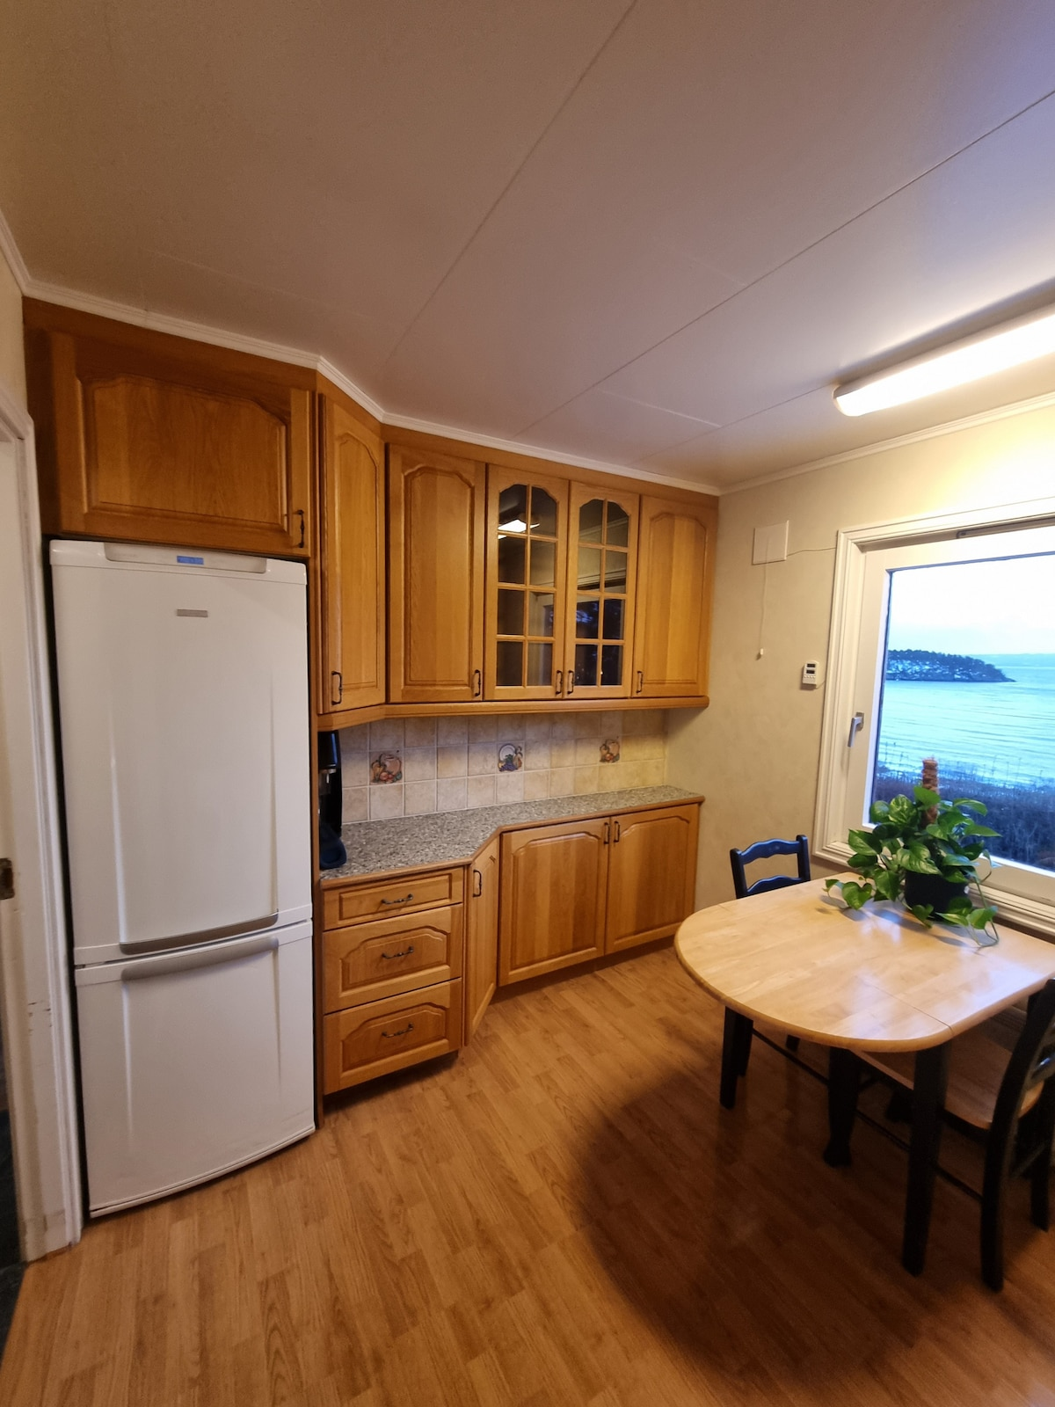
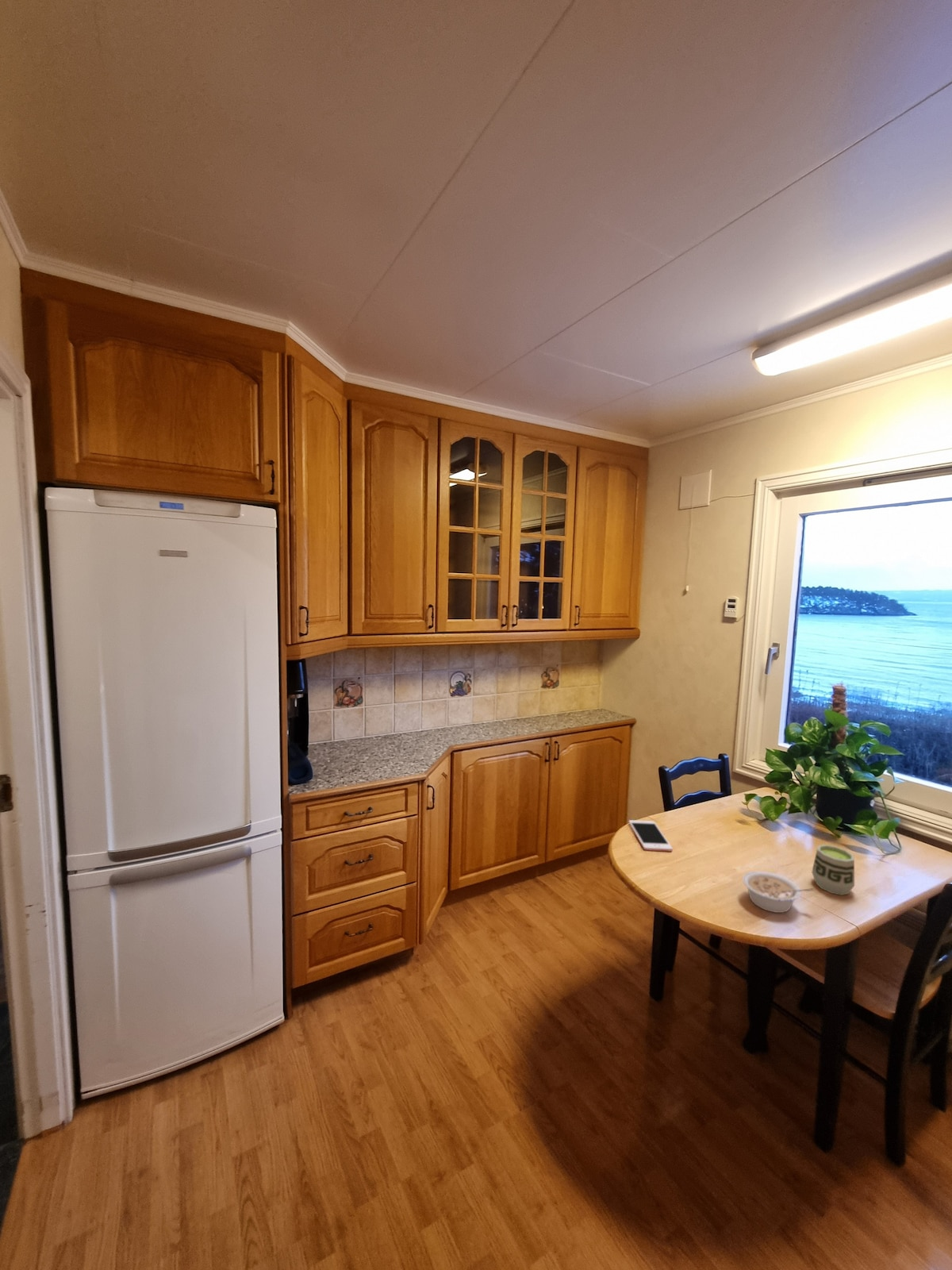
+ cell phone (649, 834)
+ cup (833, 869)
+ legume (772, 891)
